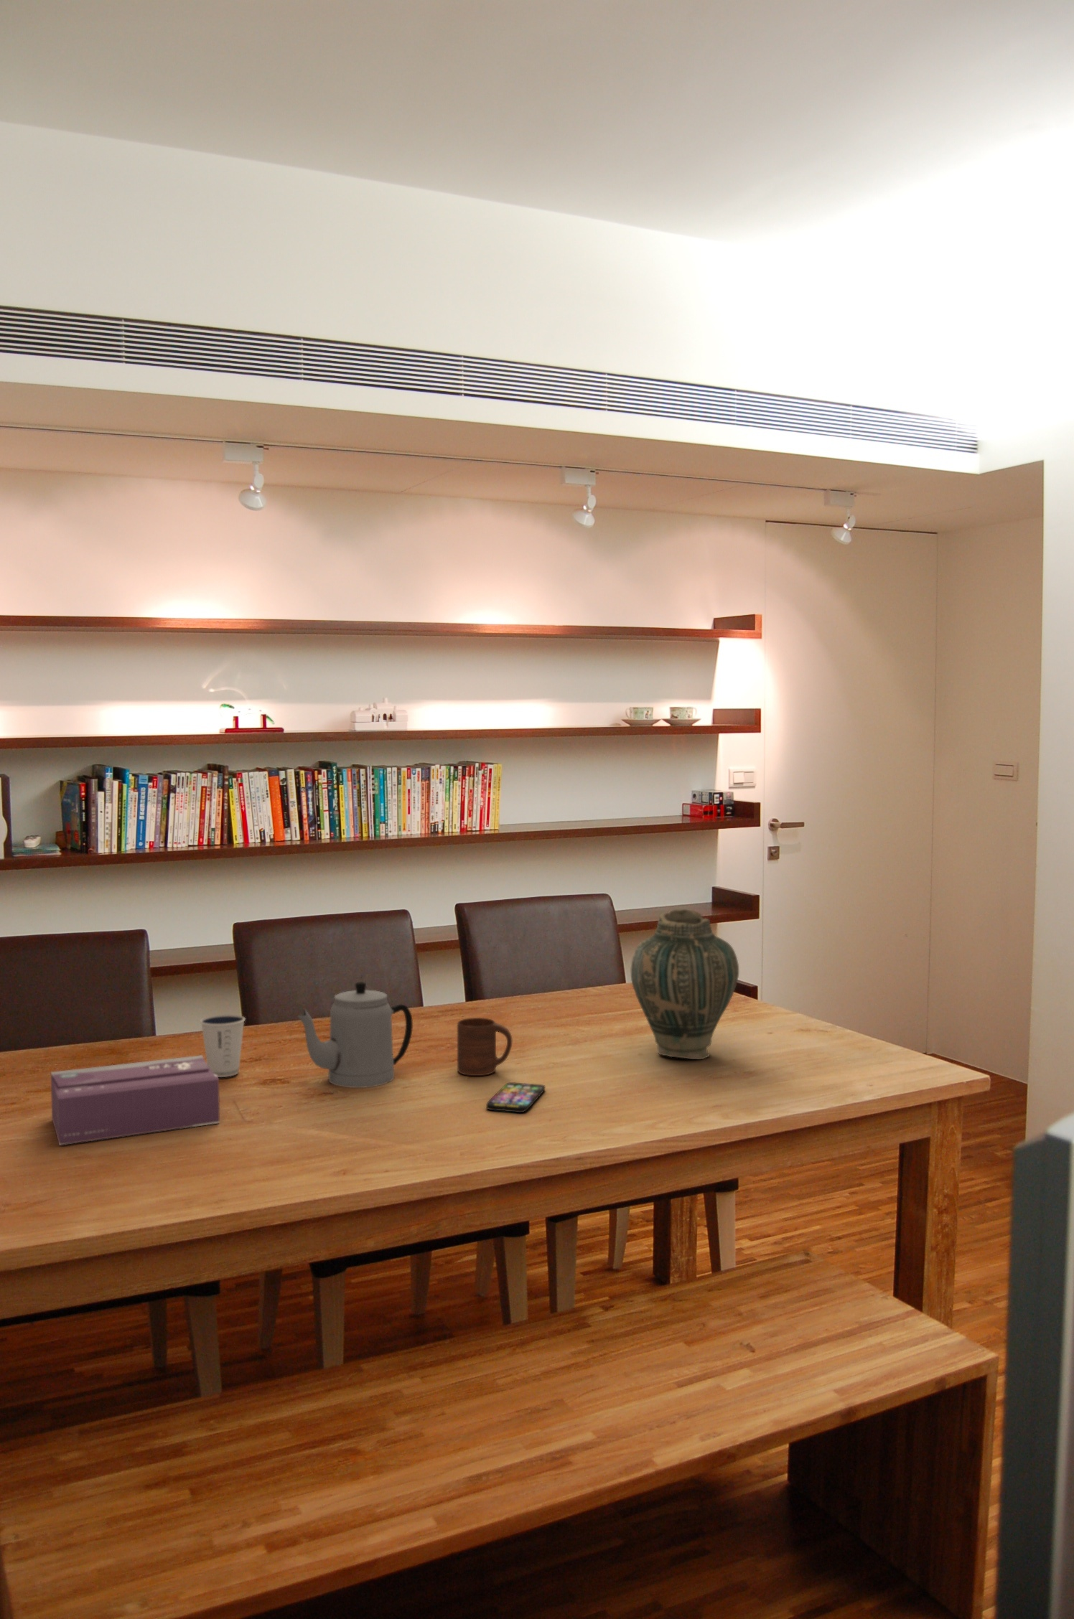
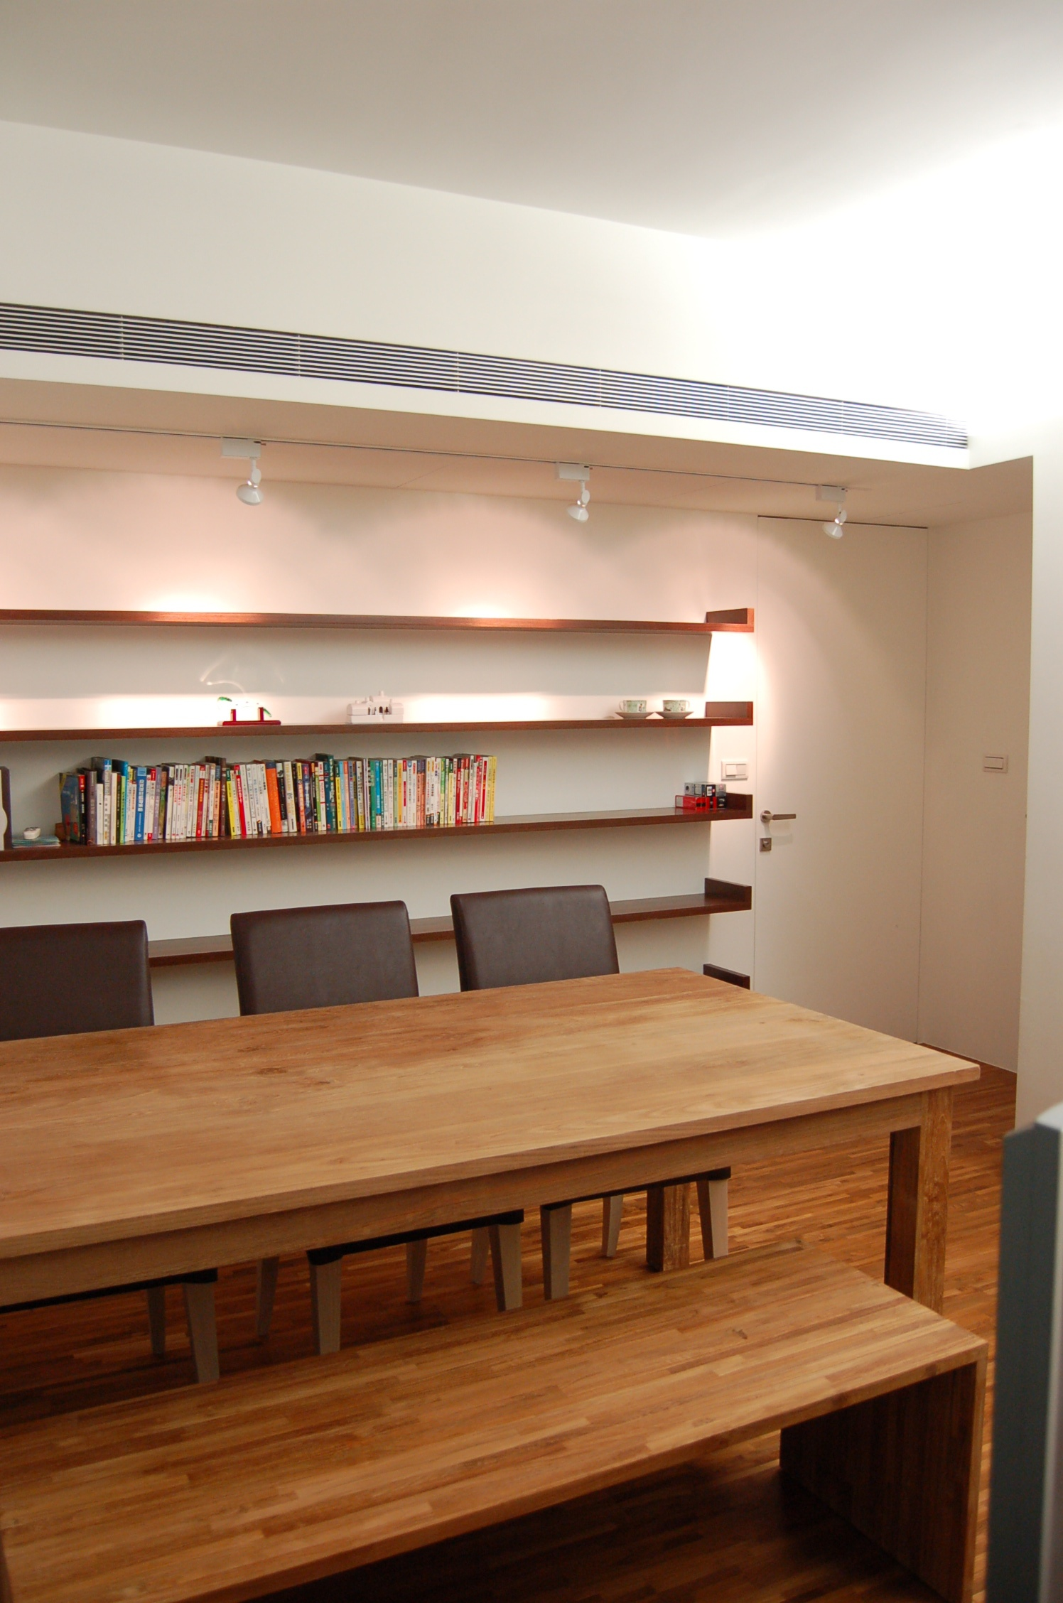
- dixie cup (223, 1046)
- teapot (356, 1032)
- tissue box (134, 1098)
- smartphone (517, 1097)
- cup (482, 1046)
- vase (684, 984)
